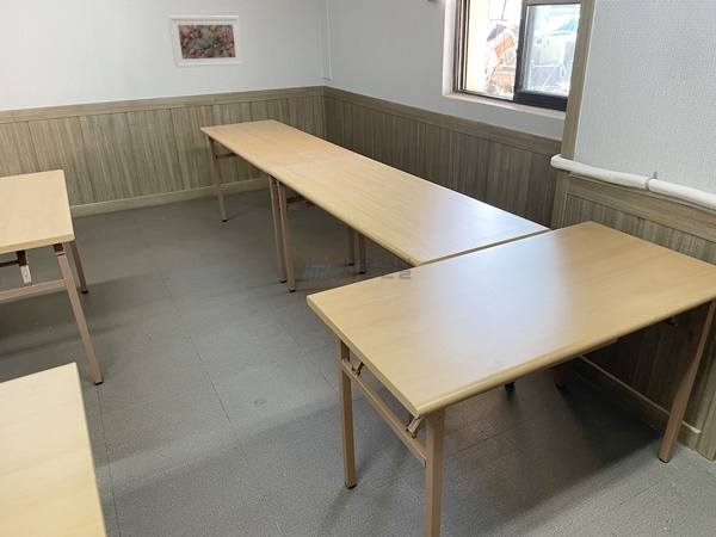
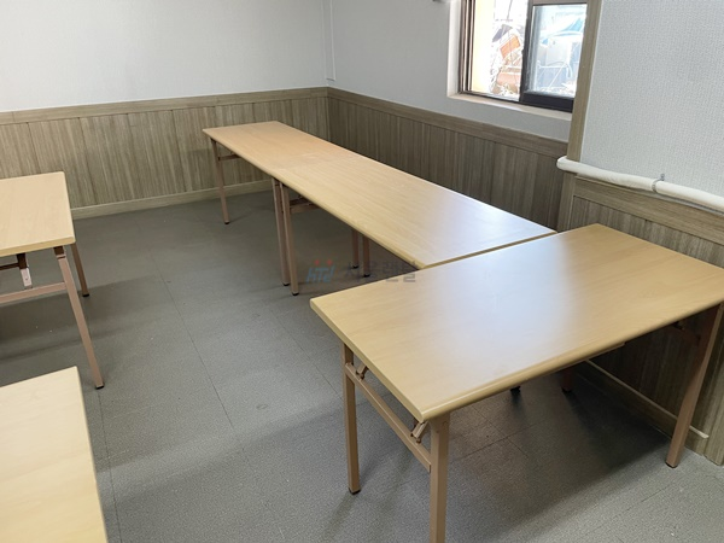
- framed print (206, 41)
